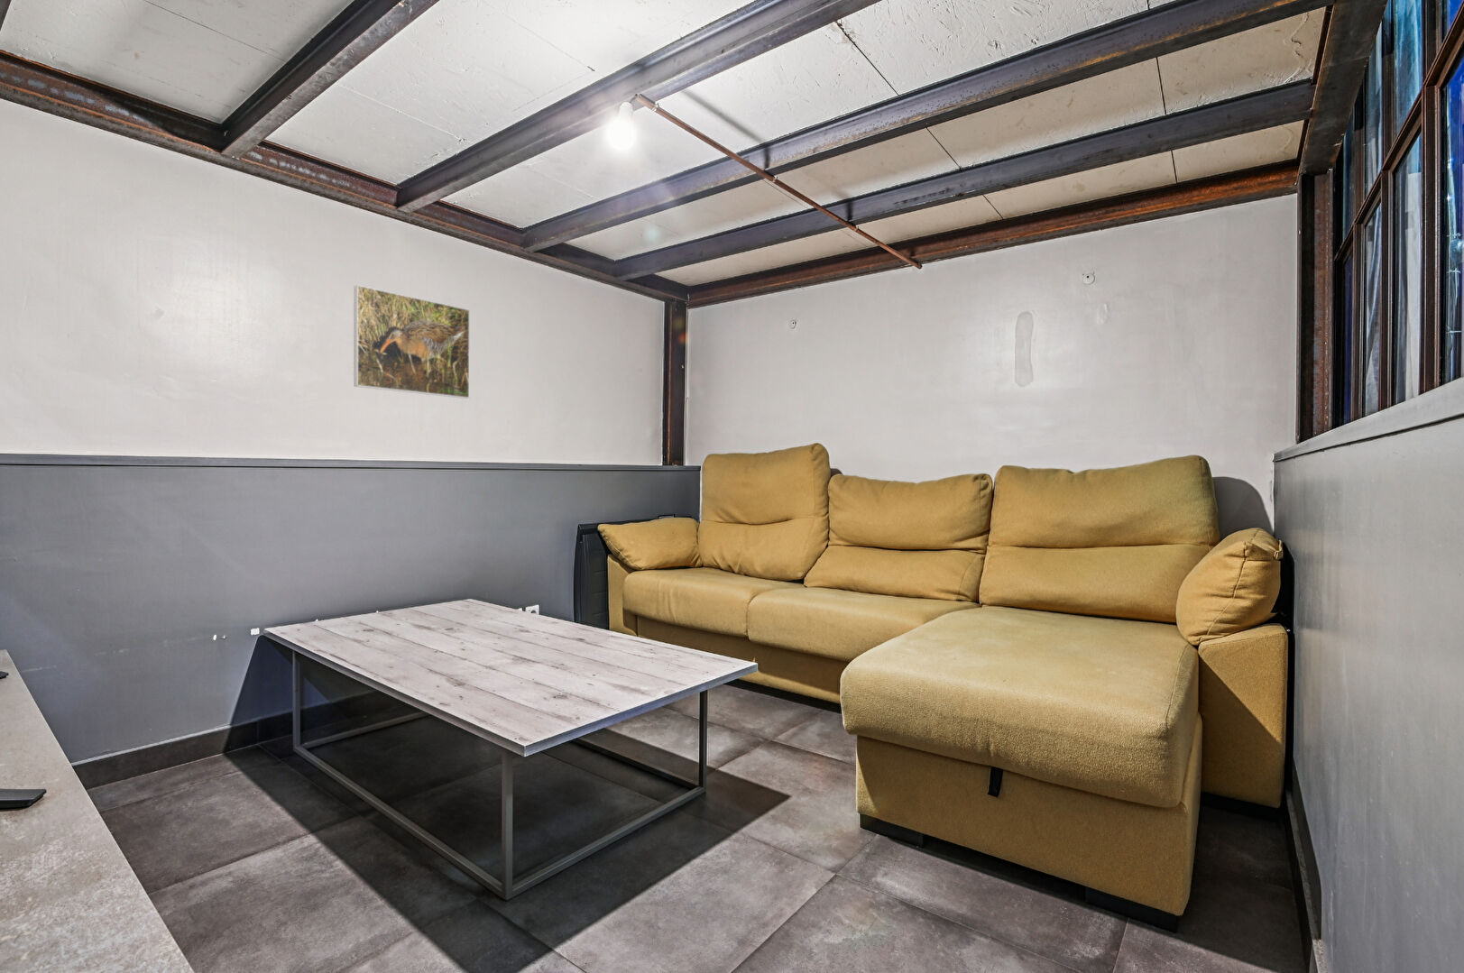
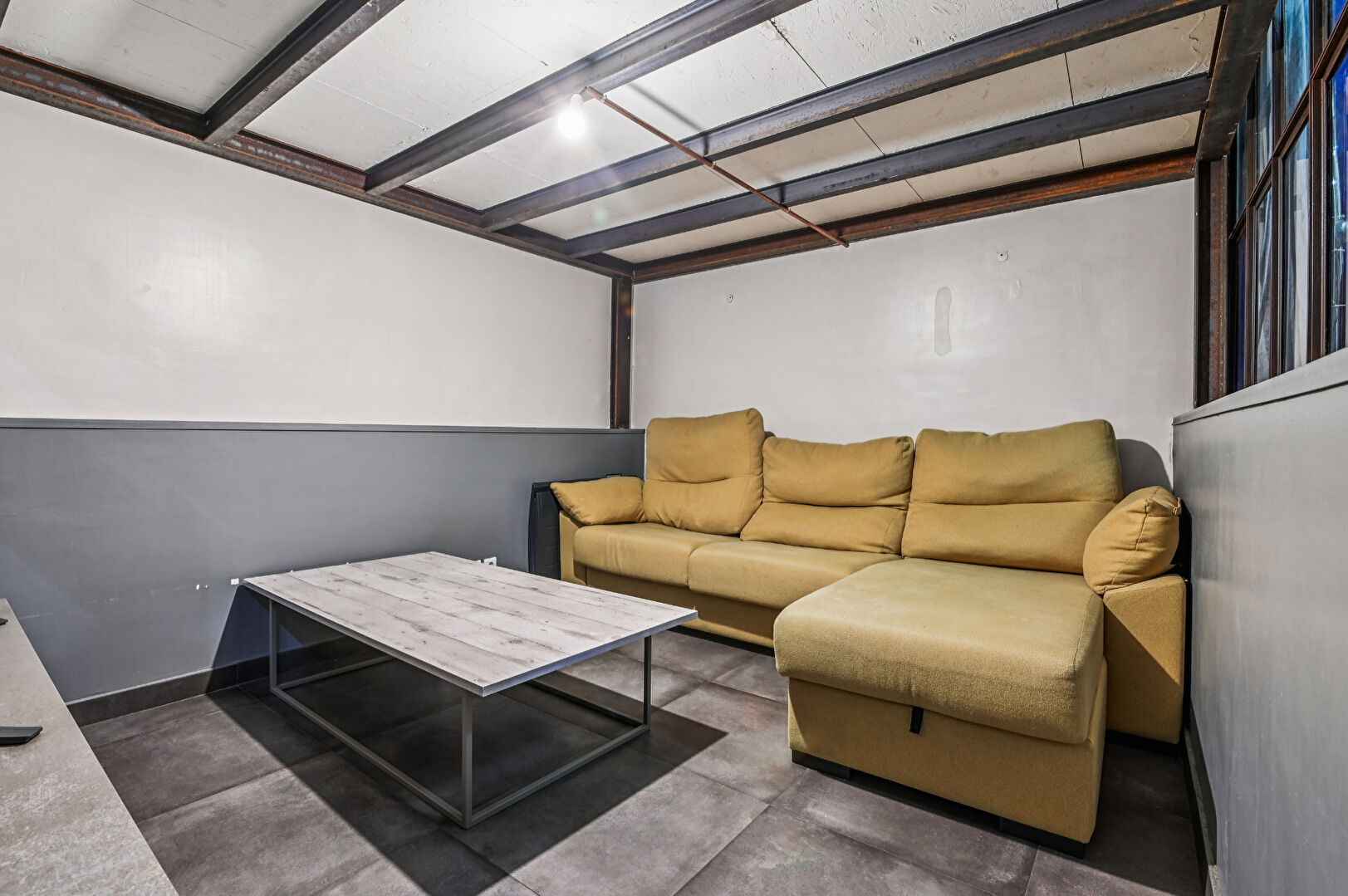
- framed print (415, 345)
